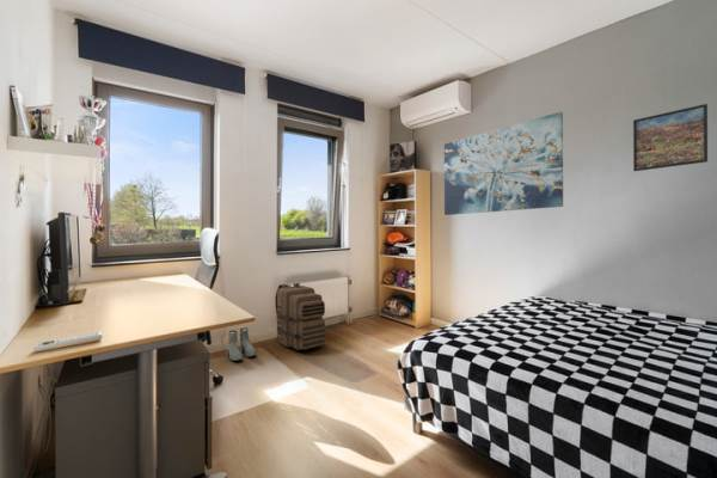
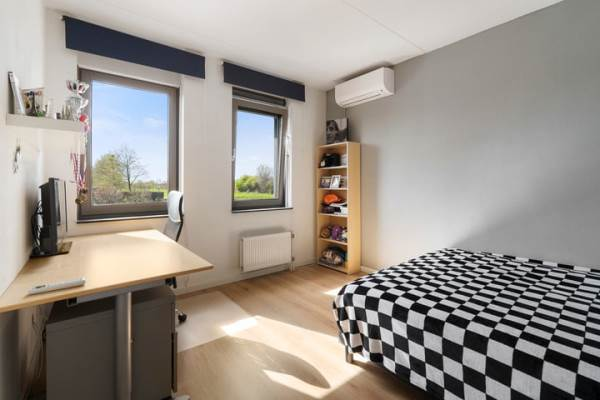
- boots (240, 343)
- backpack (299, 314)
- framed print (668, 139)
- wall art (495, 171)
